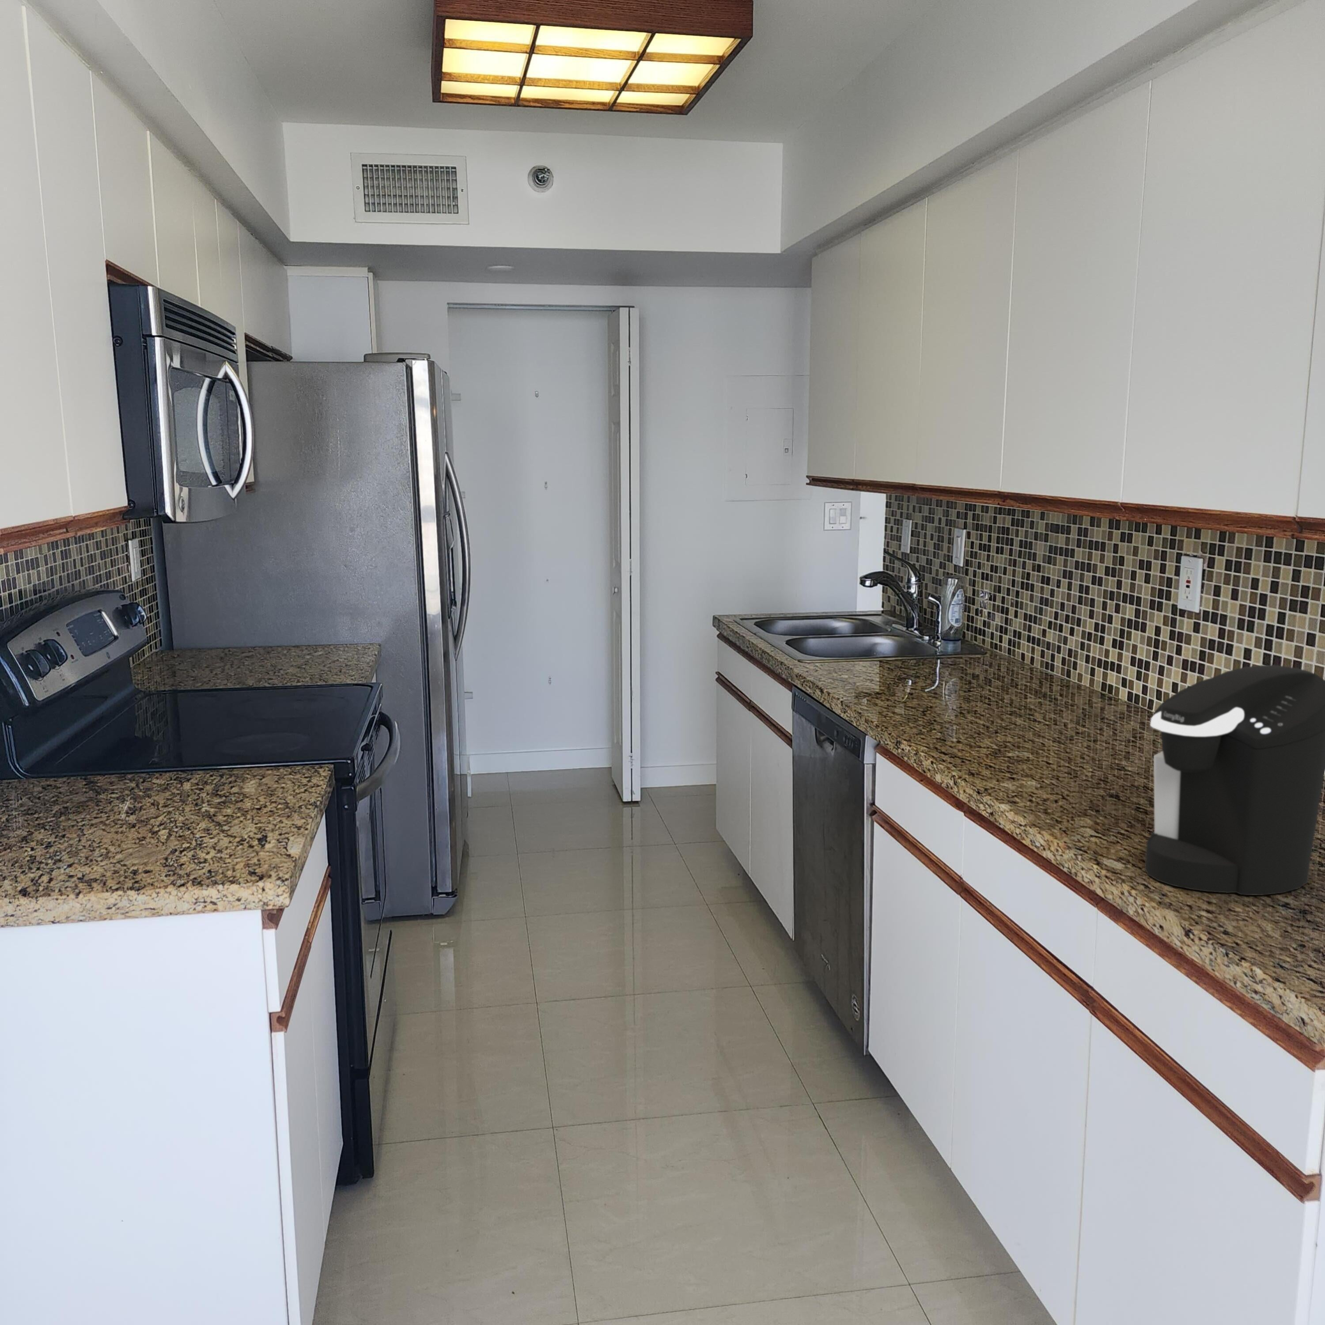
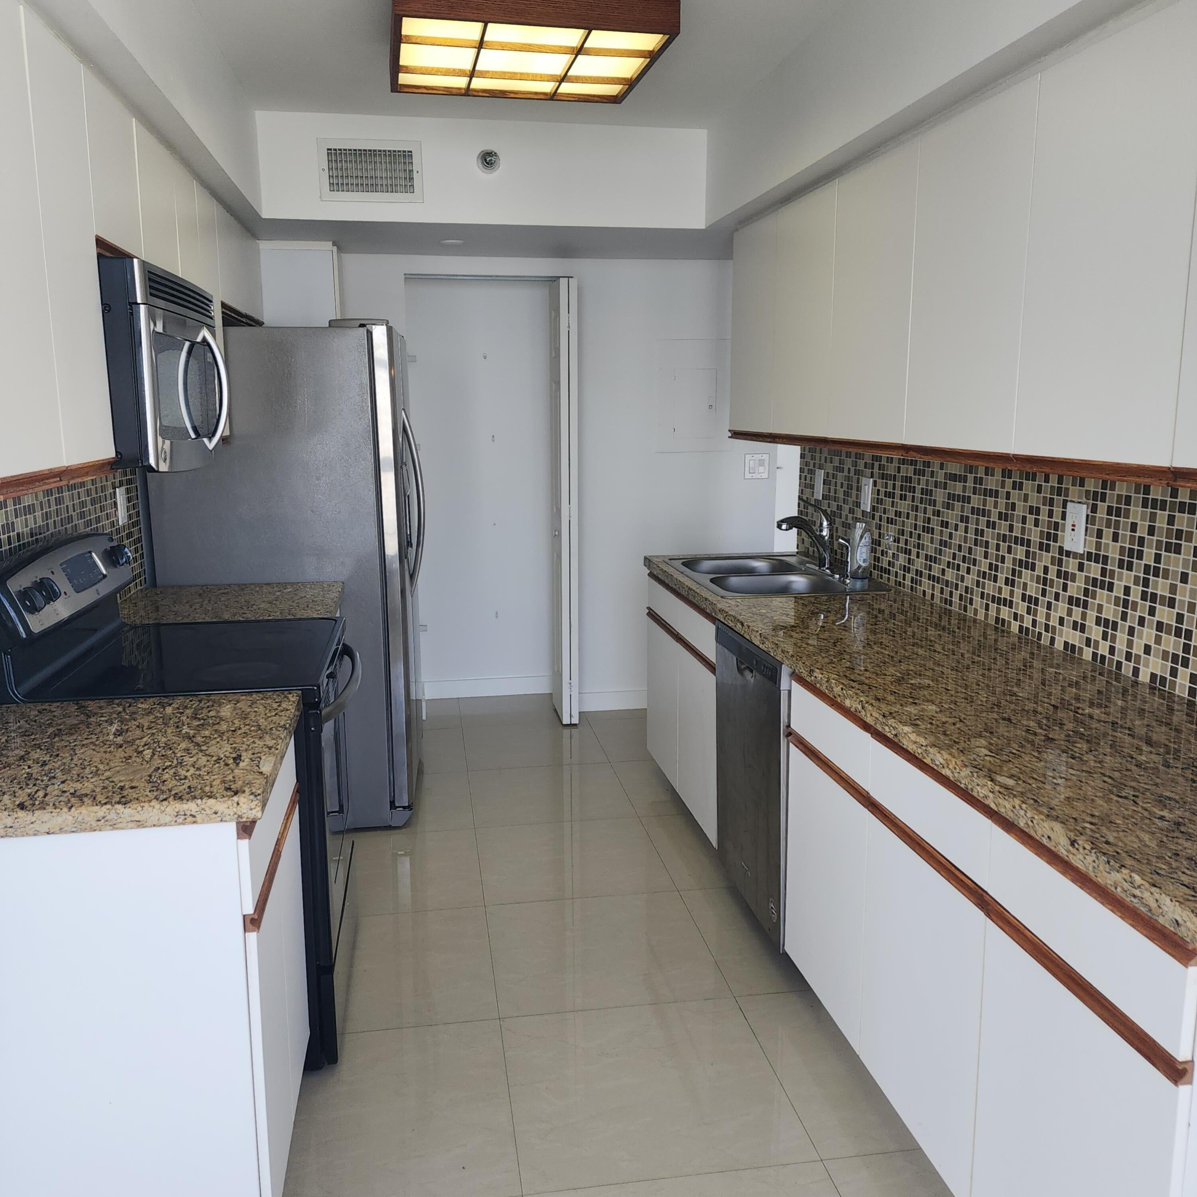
- coffee maker (1227, 772)
